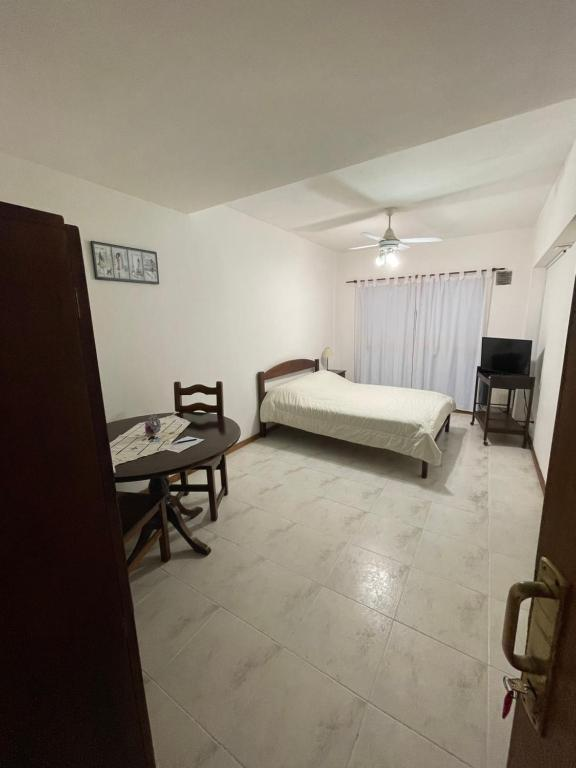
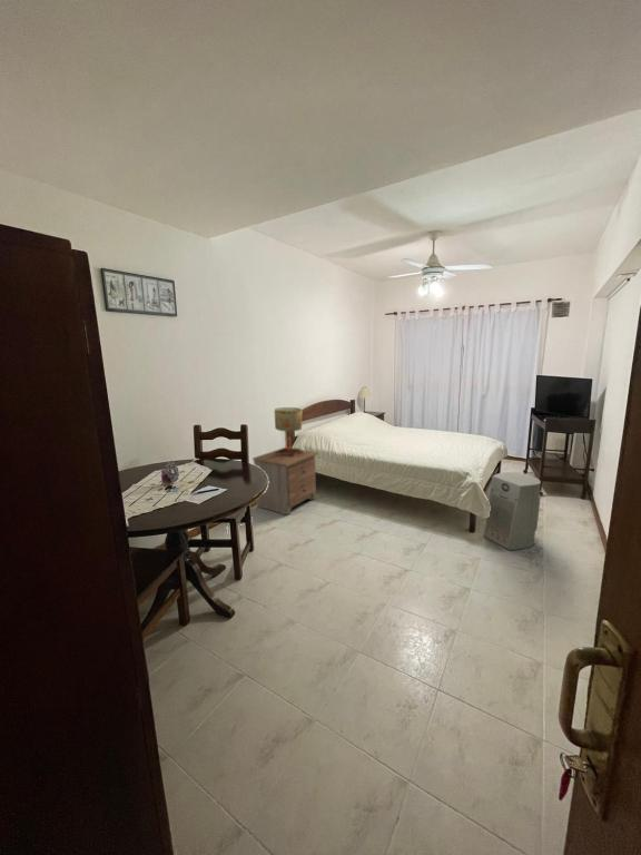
+ fan (514, 509)
+ nightstand (287, 479)
+ table lamp (288, 431)
